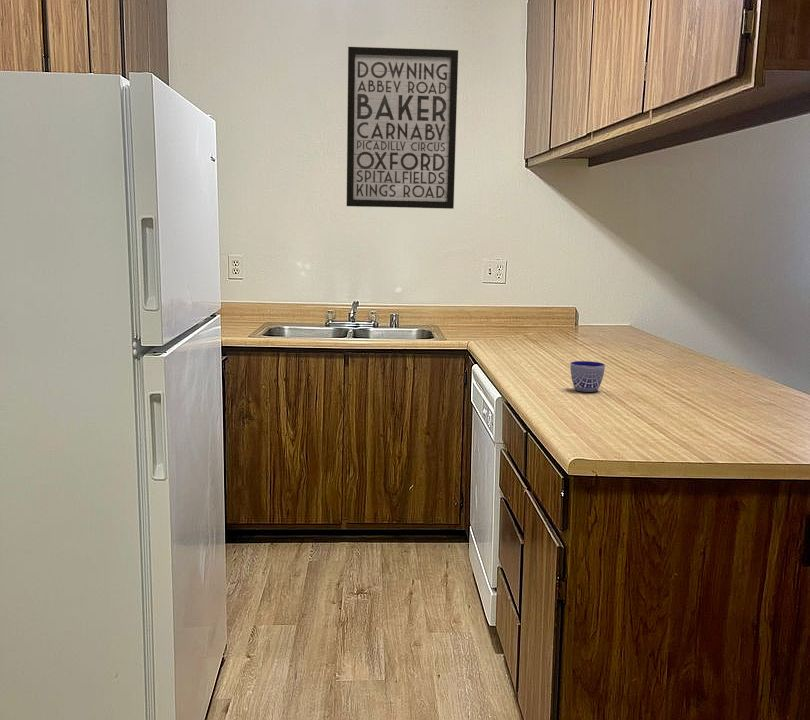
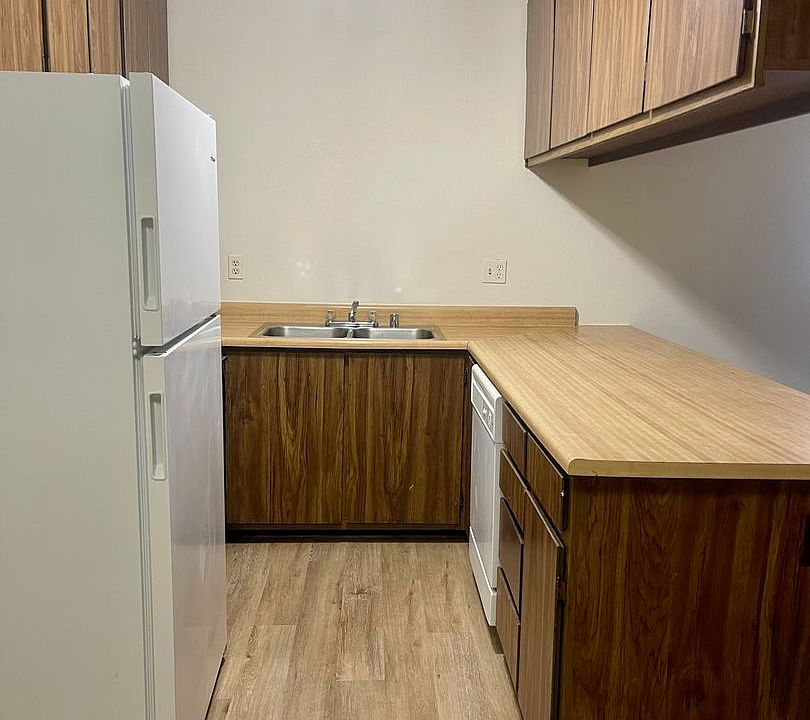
- wall art (401, 129)
- cup (585, 375)
